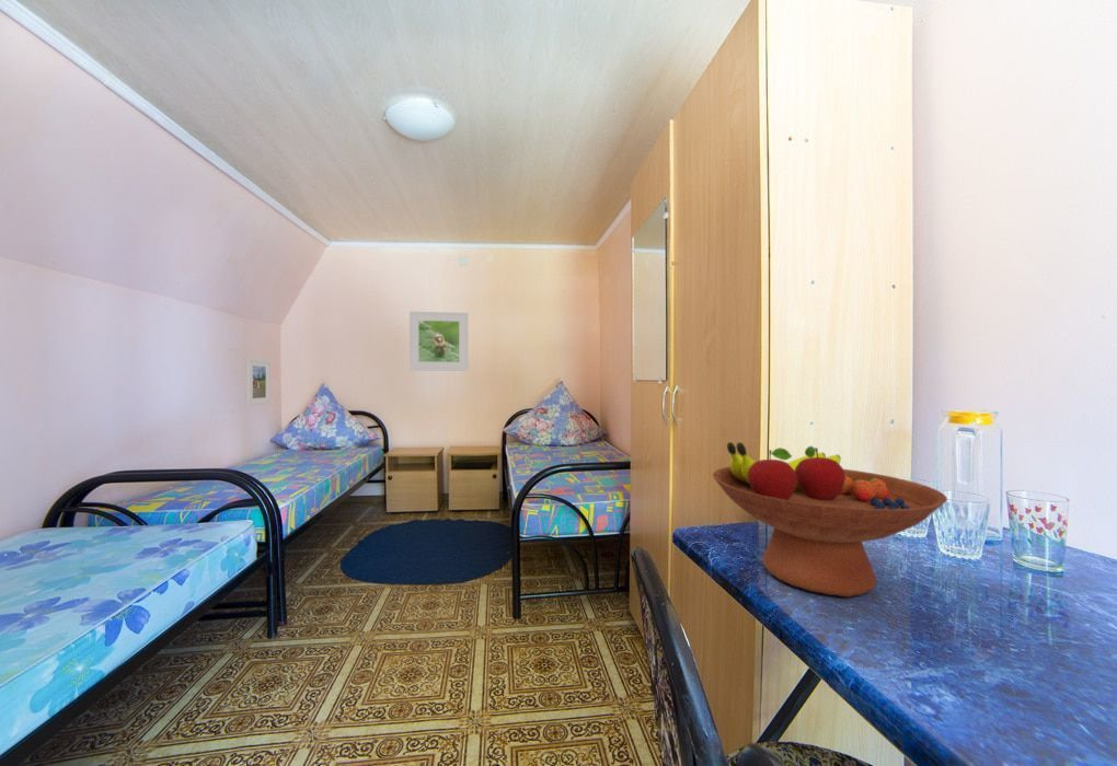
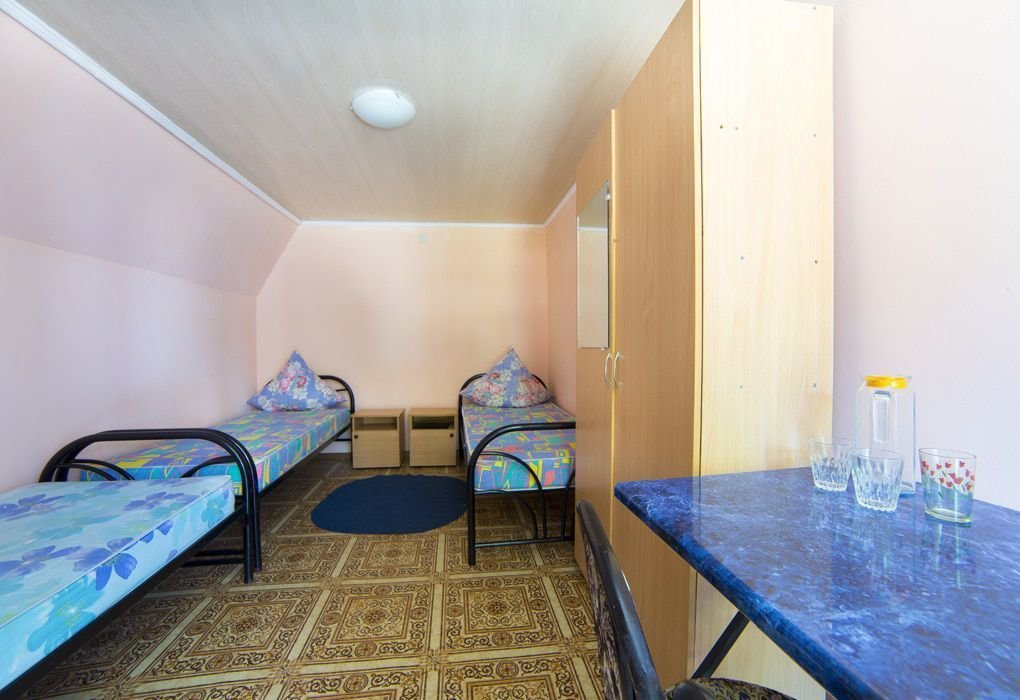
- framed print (258, 382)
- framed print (439, 341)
- fruit bowl (816, 510)
